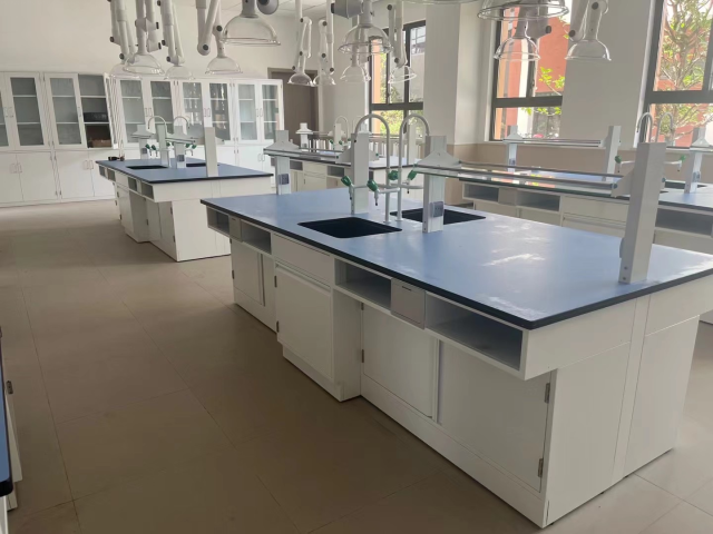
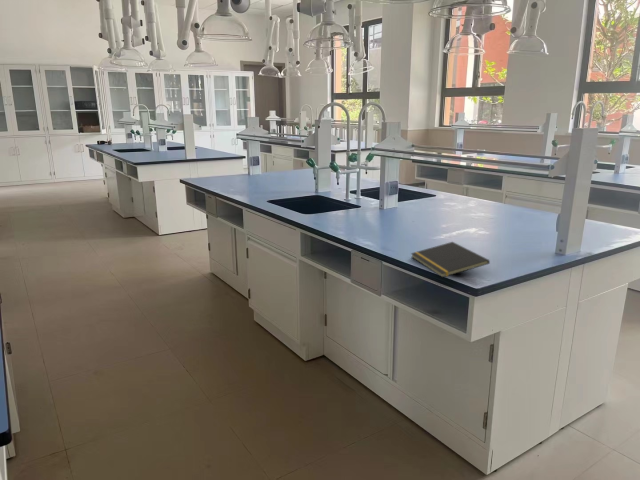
+ notepad (447, 258)
